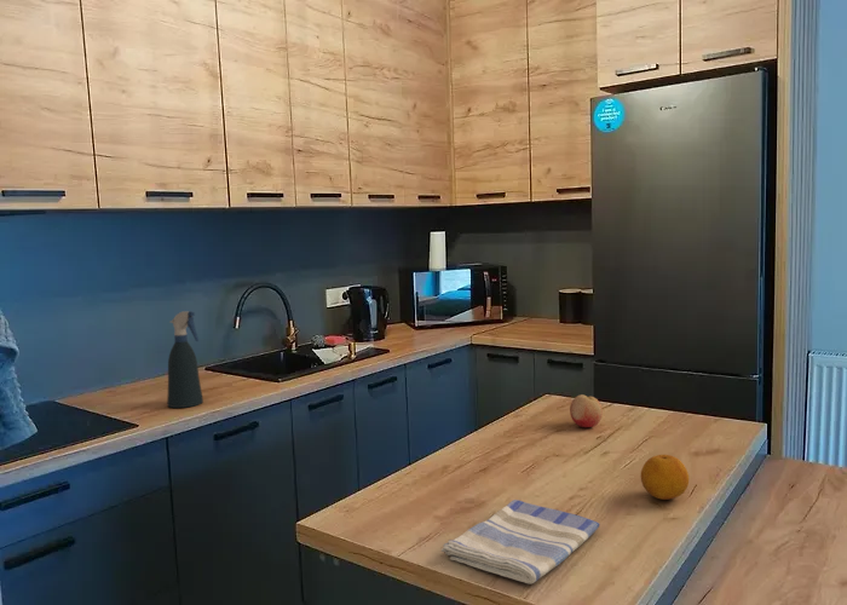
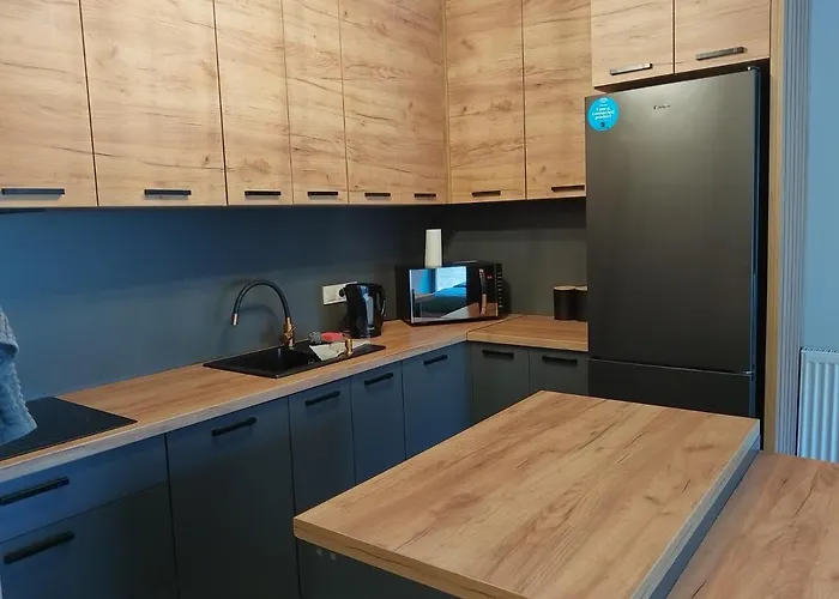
- fruit (586, 410)
- dish towel (523, 536)
- fruit (664, 477)
- spray bottle (184, 357)
